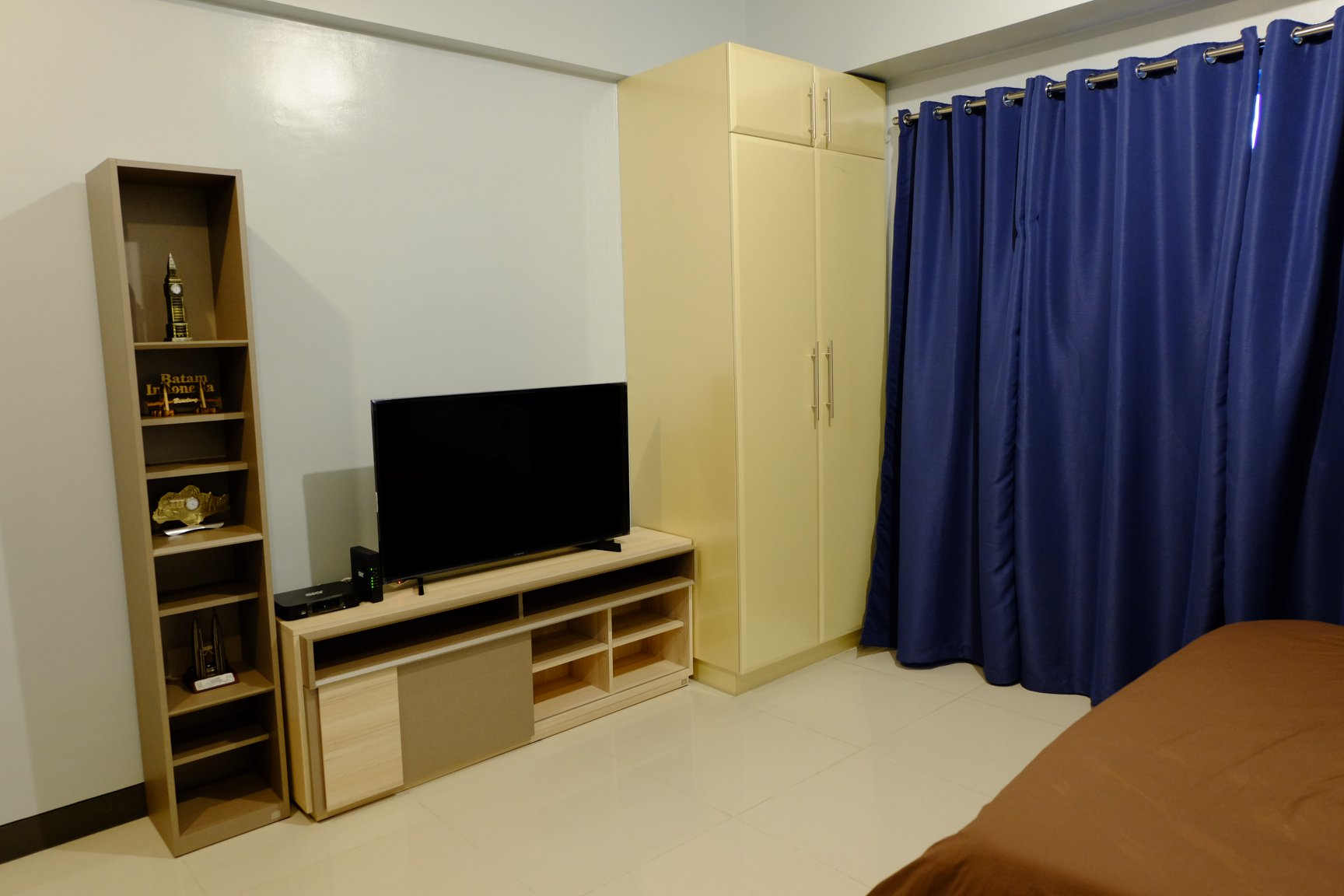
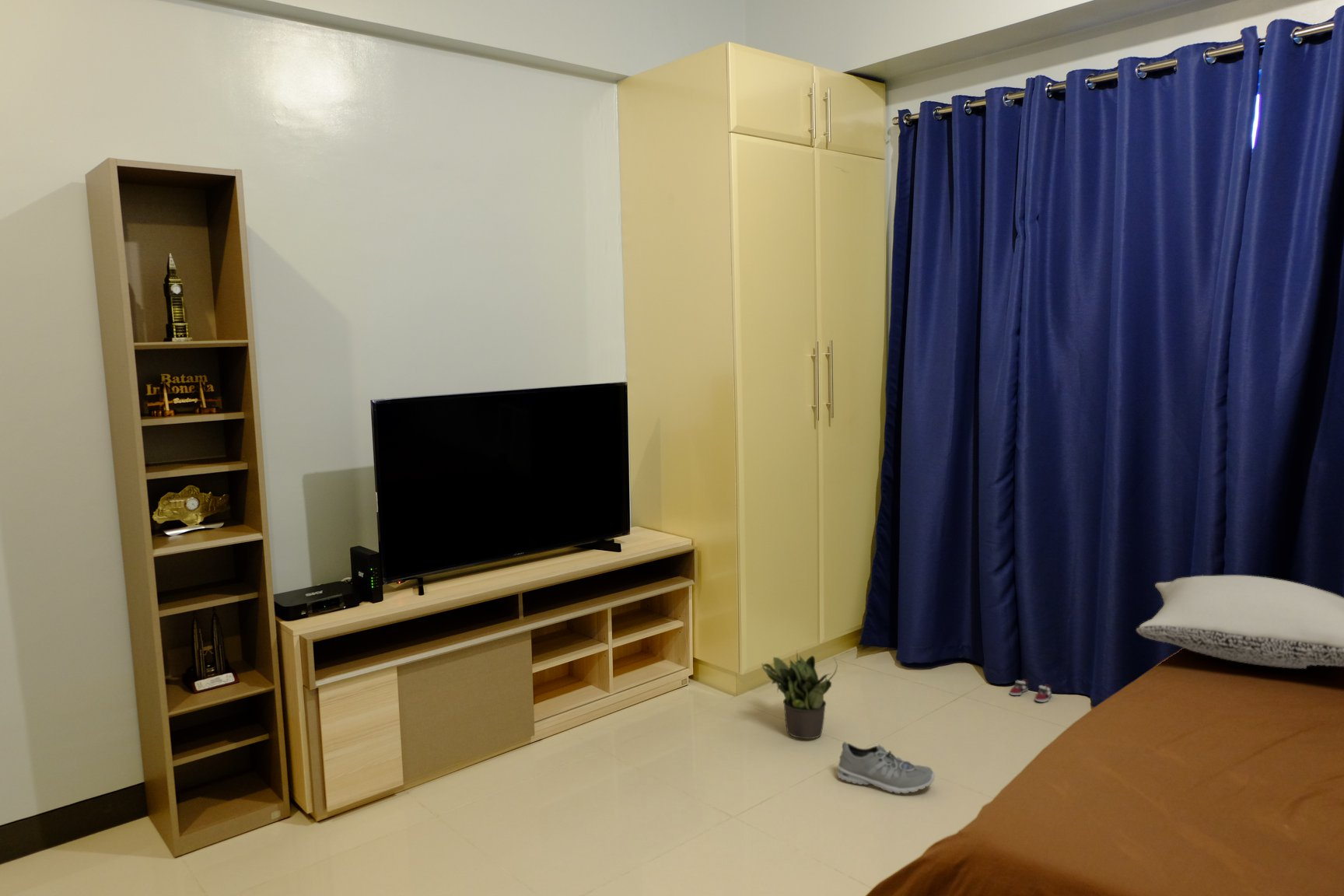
+ pillow (1255, 617)
+ sneaker (884, 765)
+ sneaker (1027, 689)
+ potted plant (799, 688)
